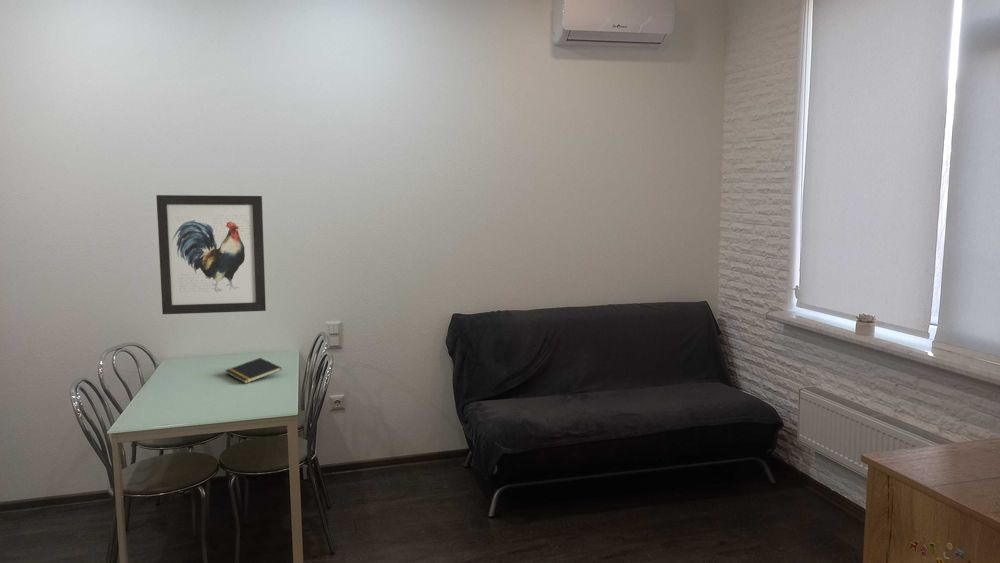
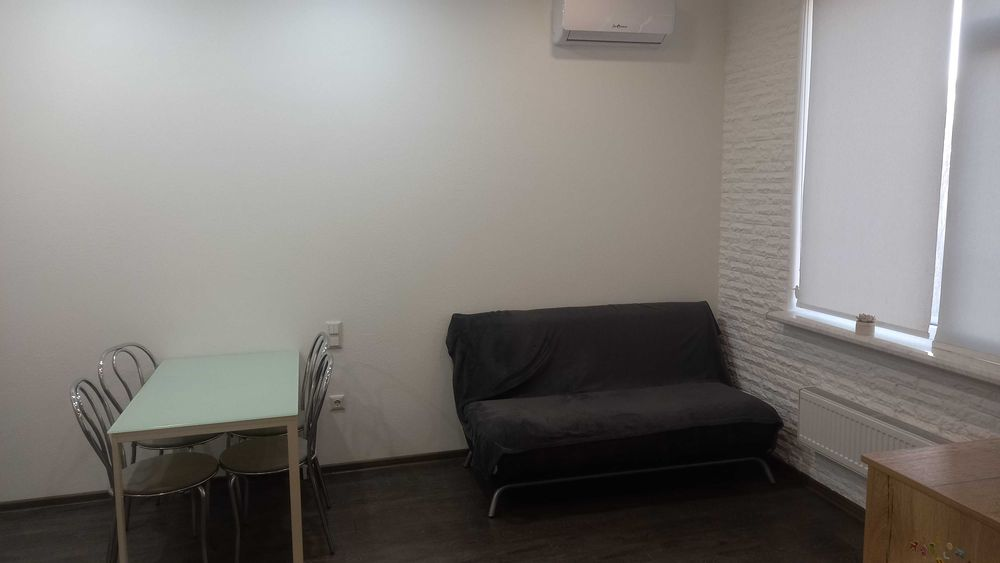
- wall art (212, 254)
- notepad (253, 370)
